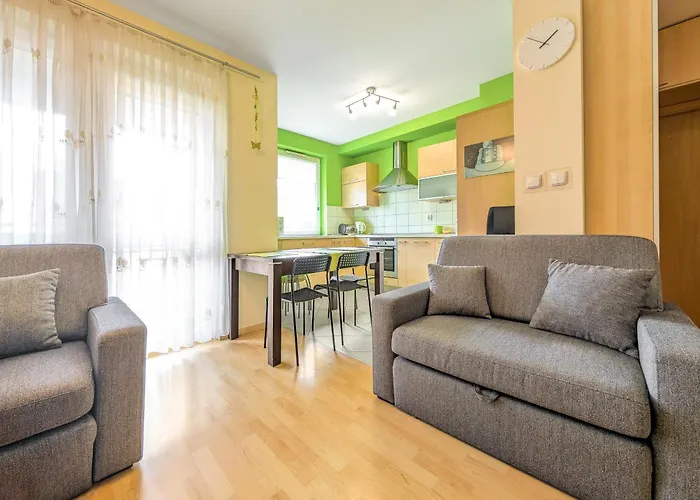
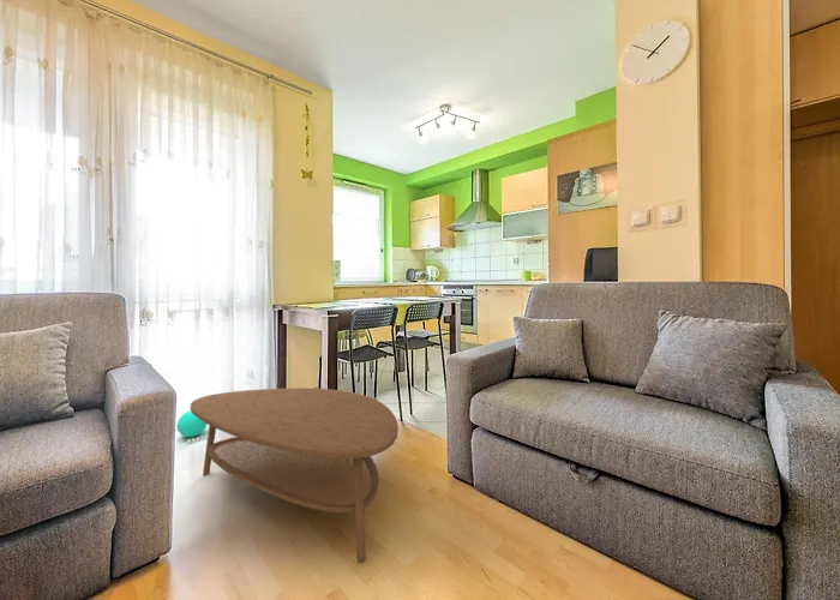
+ ball (193, 424)
+ coffee table (301, 449)
